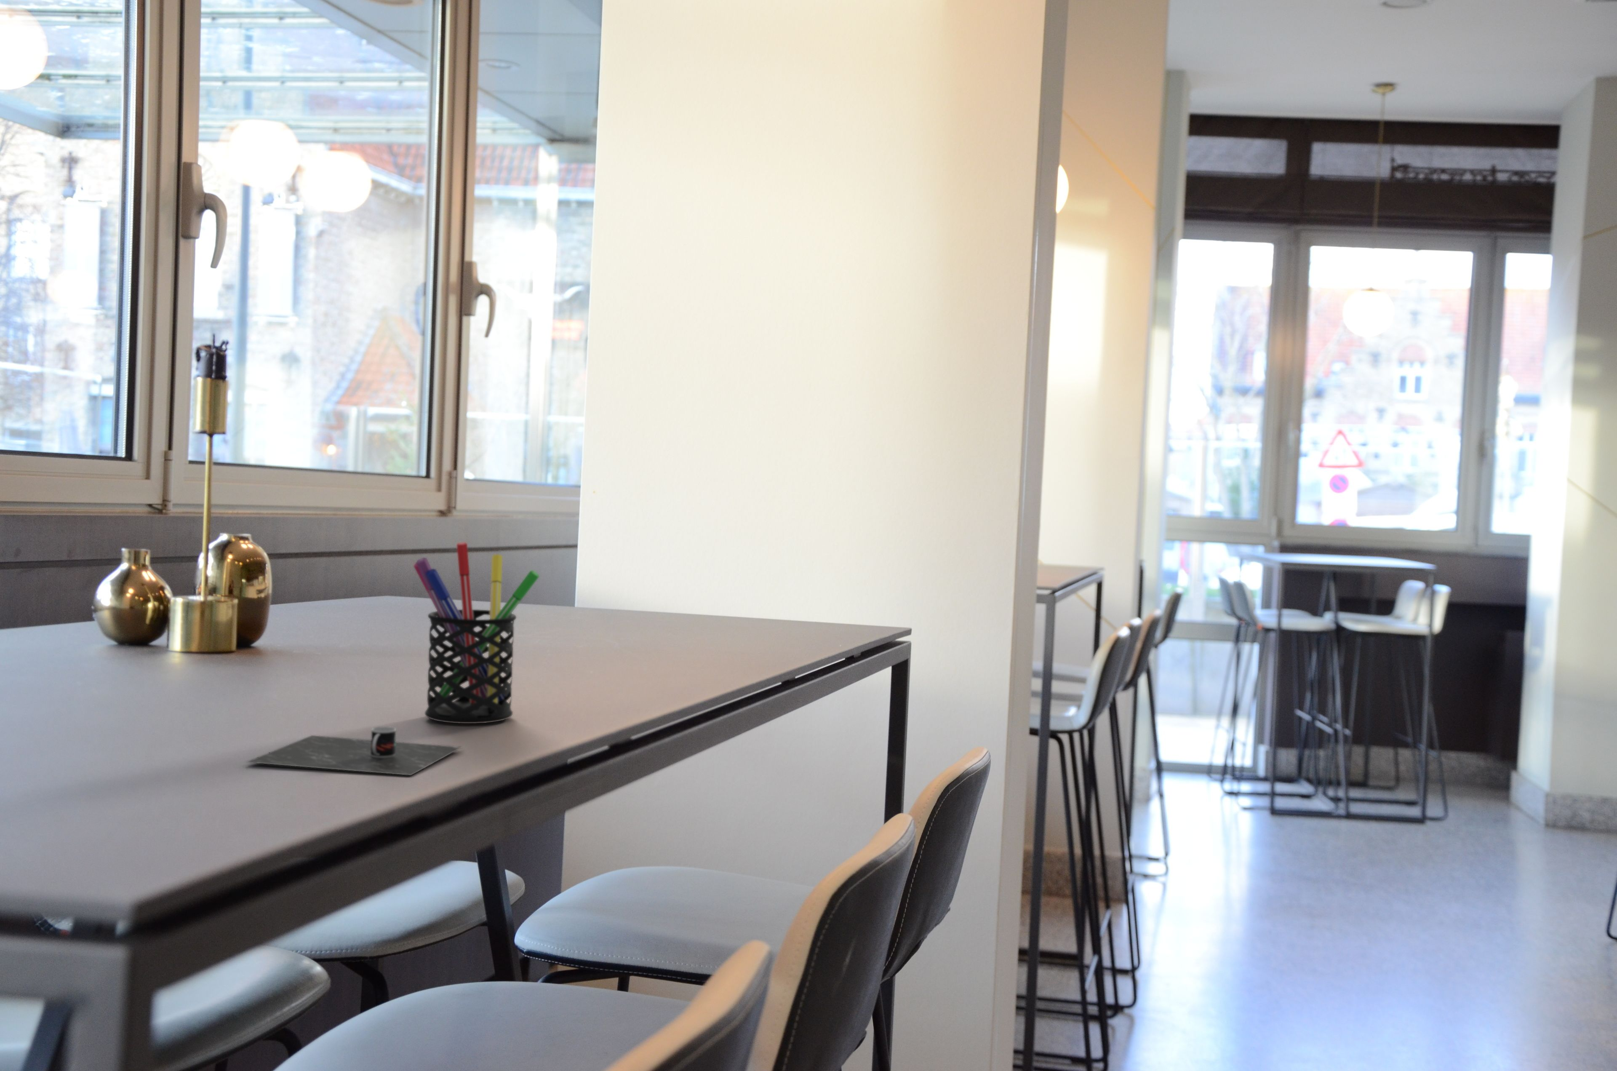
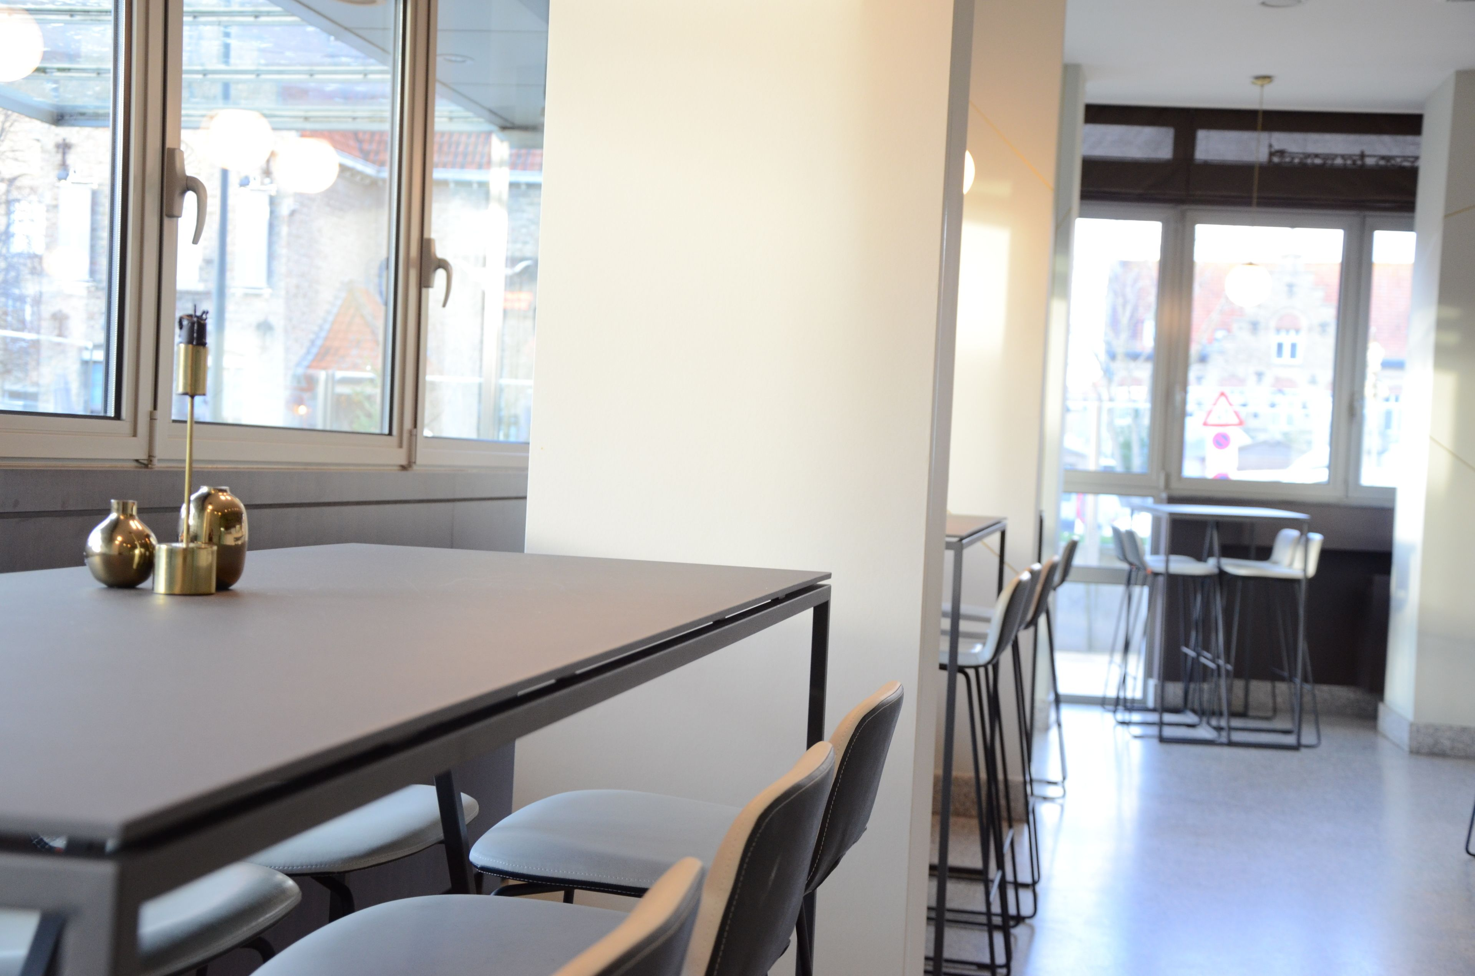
- pen holder (480, 630)
- cup (359, 741)
